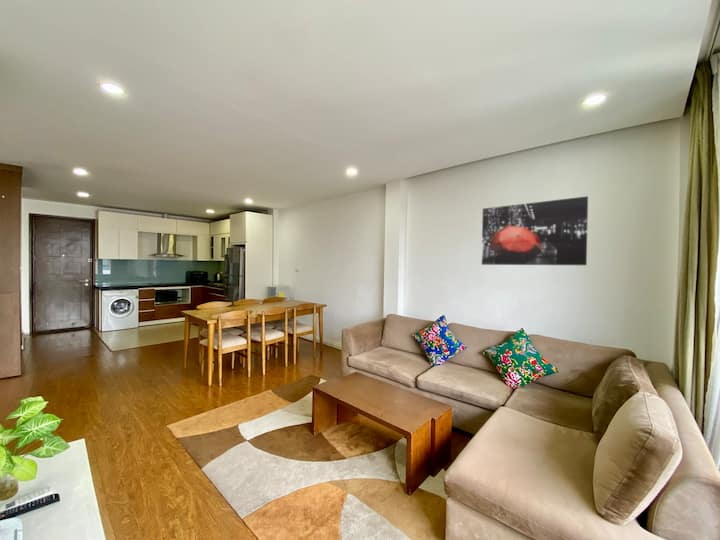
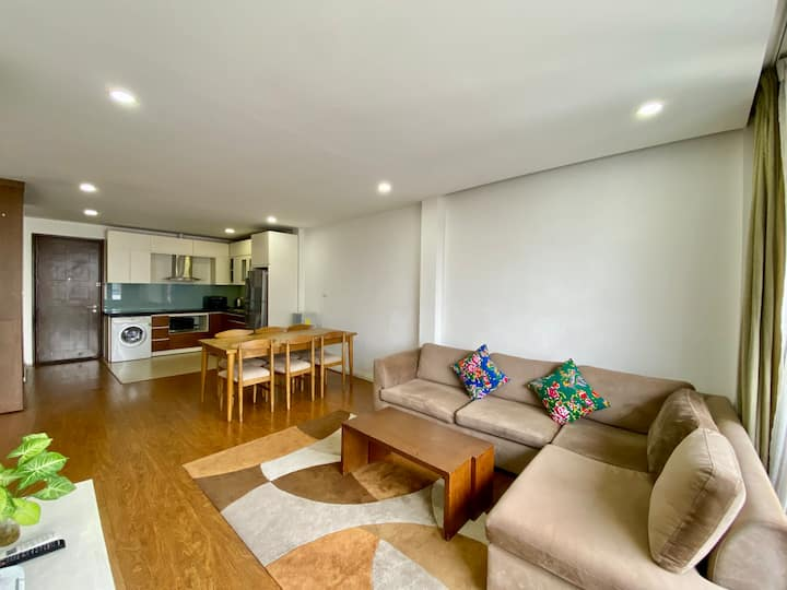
- wall art (529, 234)
